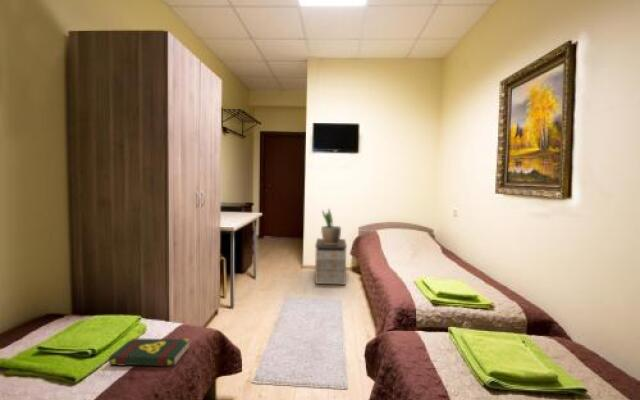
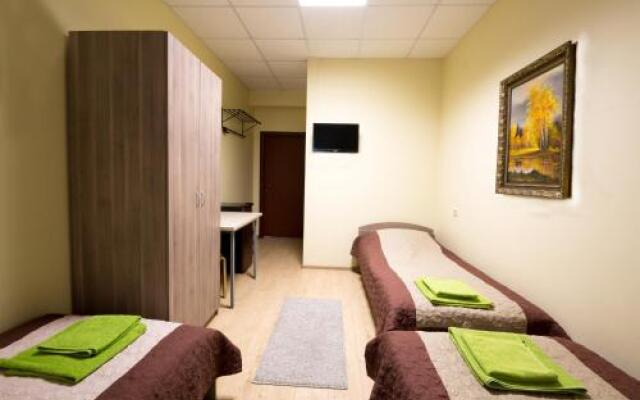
- book (151, 351)
- cabinet (330, 261)
- potted plant (331, 225)
